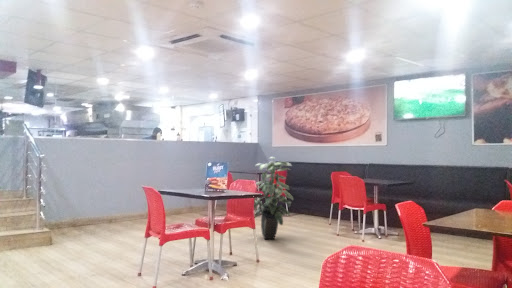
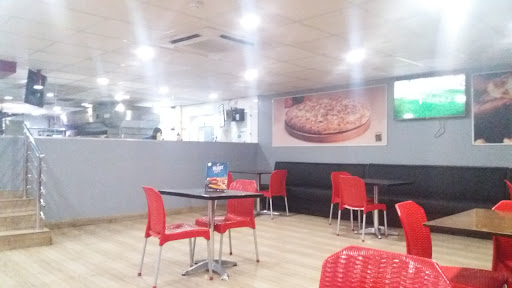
- indoor plant (272, 198)
